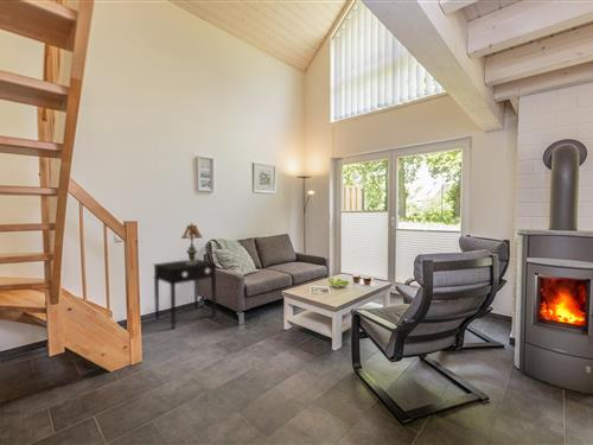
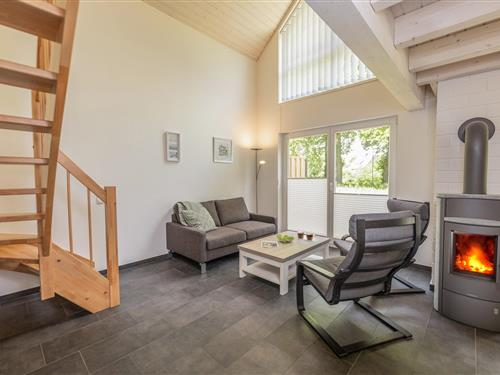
- side table (185, 281)
- table lamp (191, 241)
